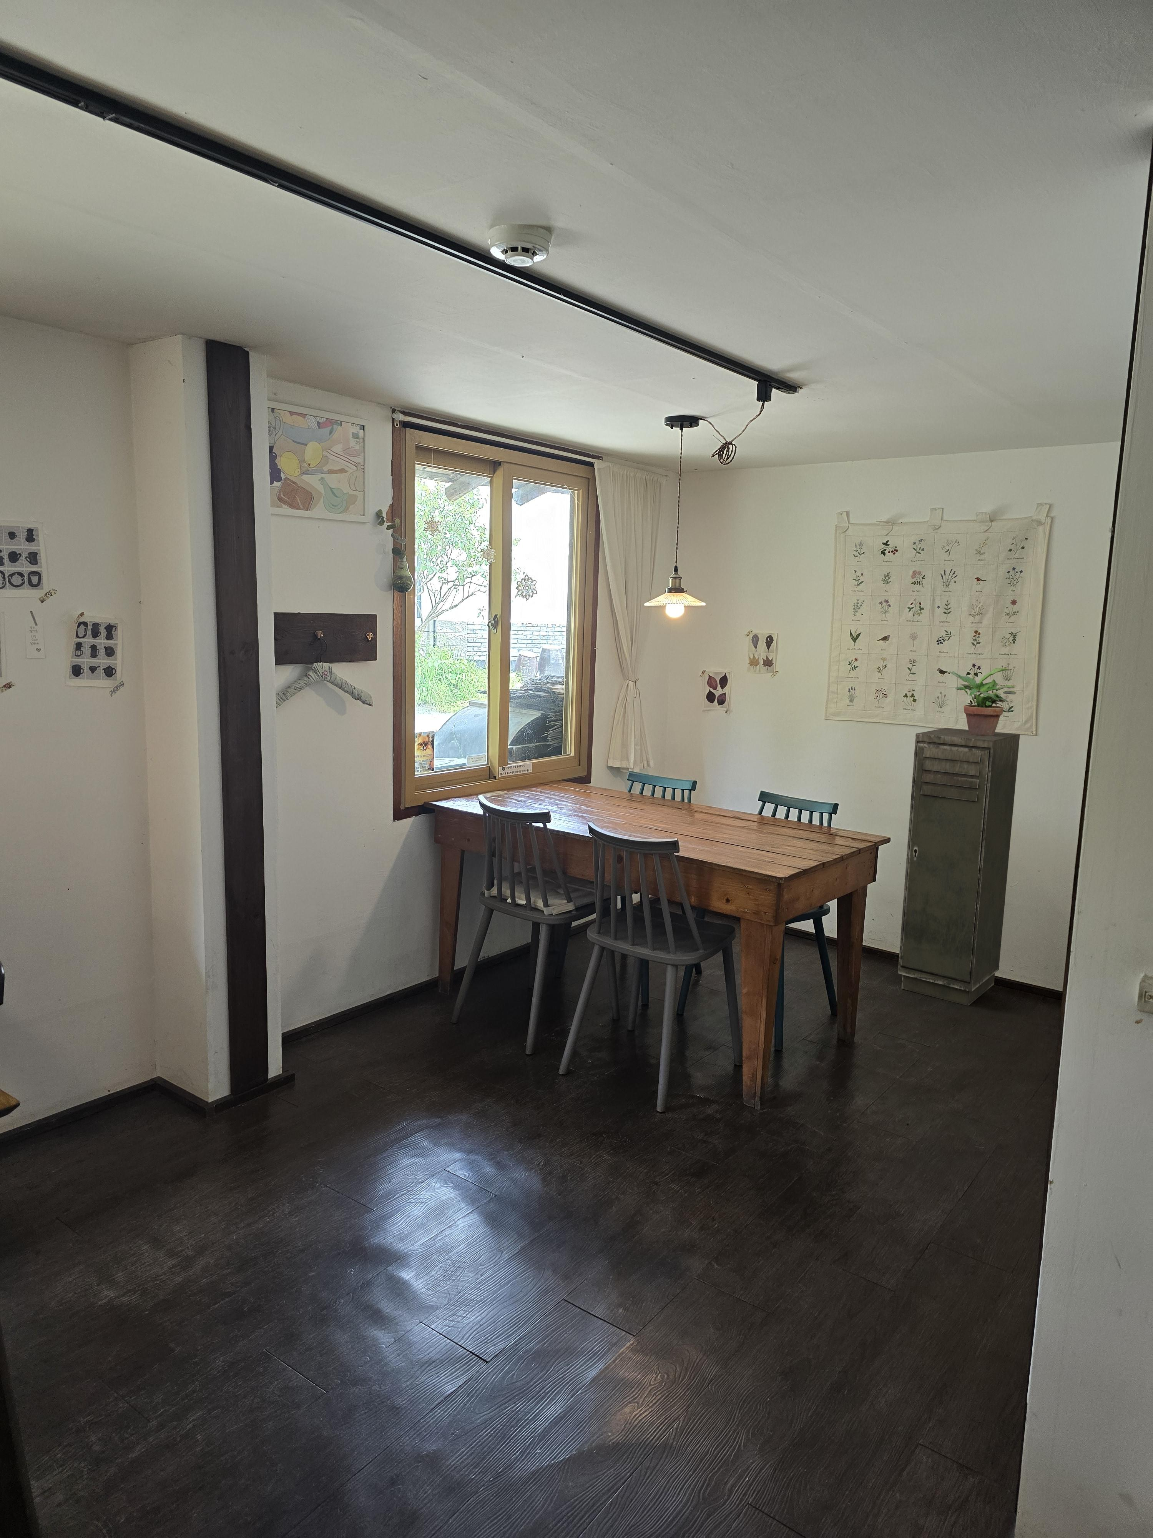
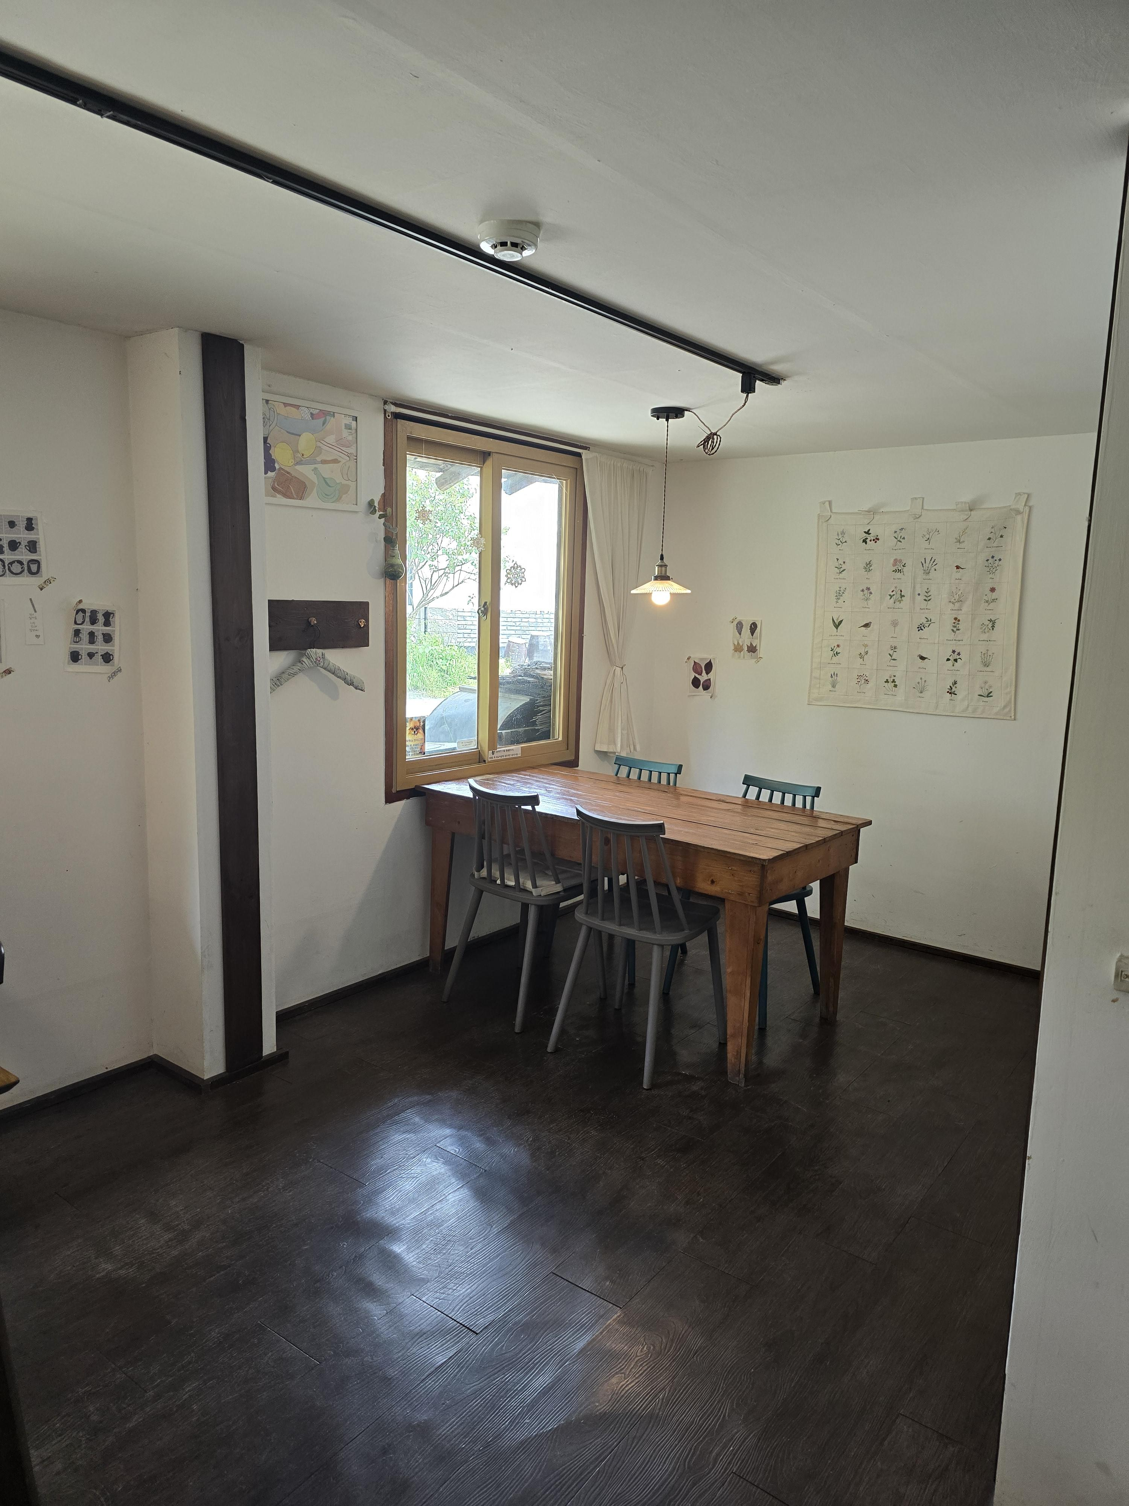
- potted plant (977, 700)
- storage cabinet (957, 862)
